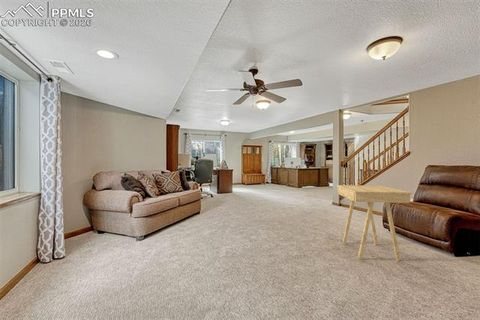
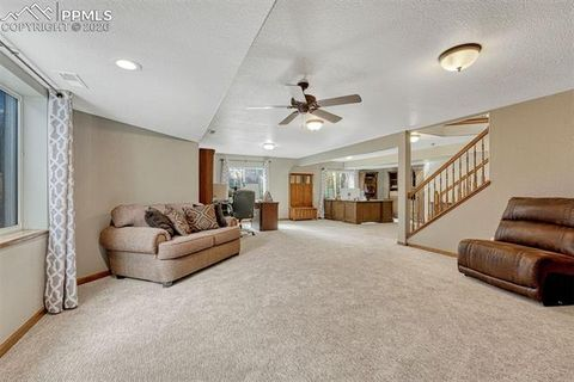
- side table (369, 219)
